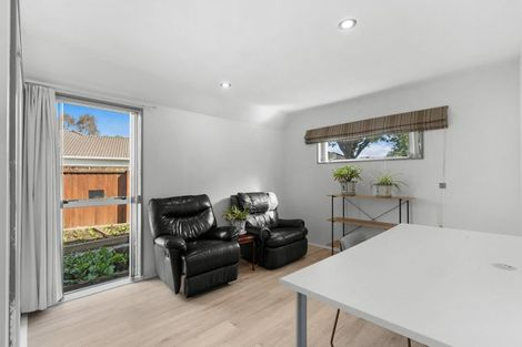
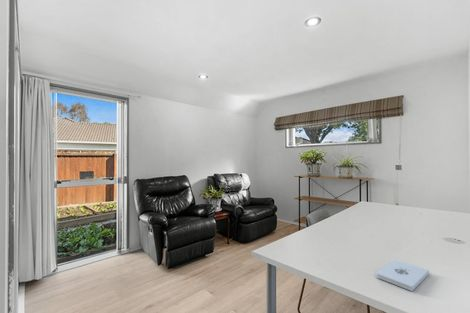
+ notepad (402, 273)
